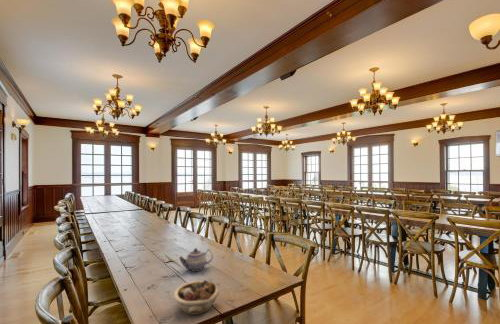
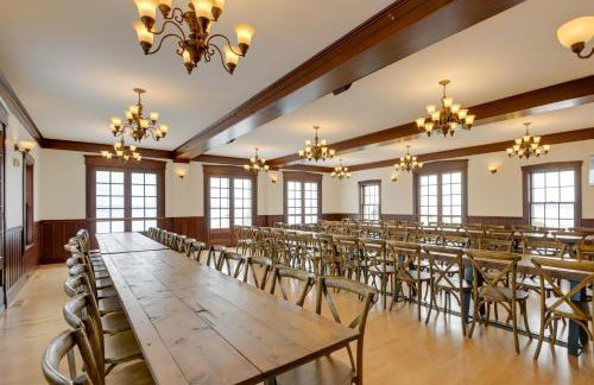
- succulent planter (196, 295)
- teapot (196, 258)
